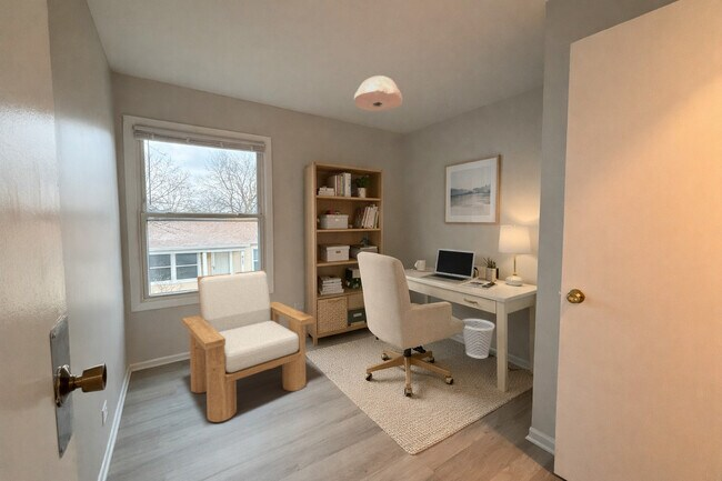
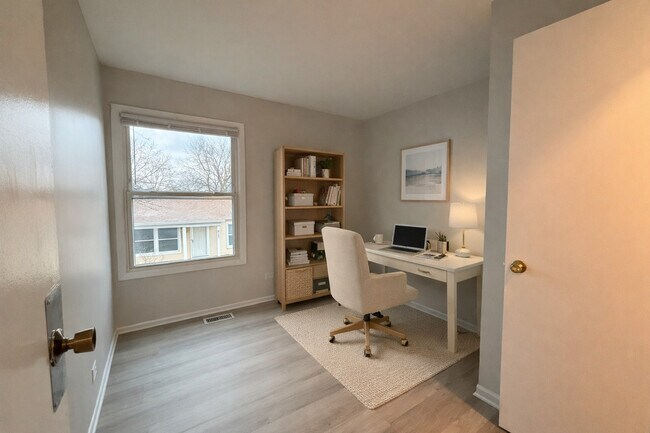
- ceiling light (378, 93)
- wastebasket (477, 338)
- armchair (248, 331)
